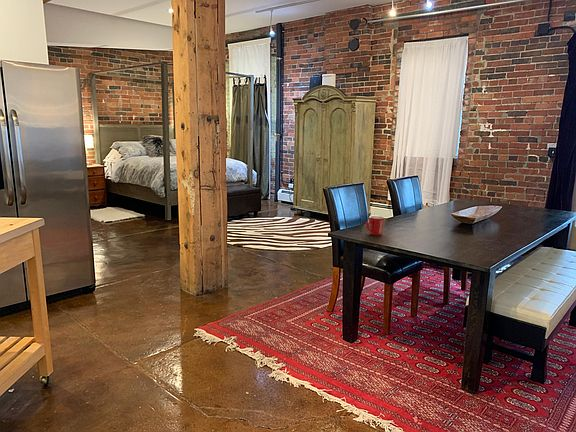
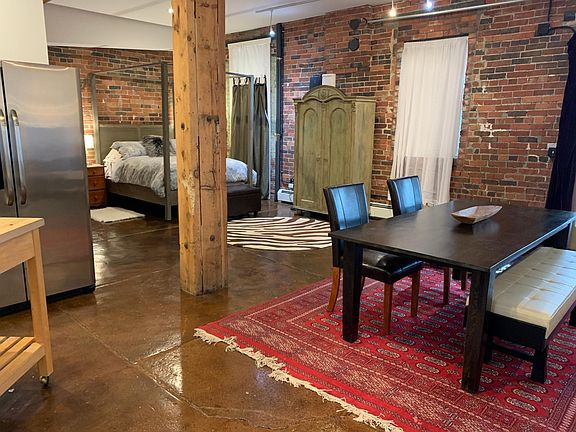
- mug (374, 226)
